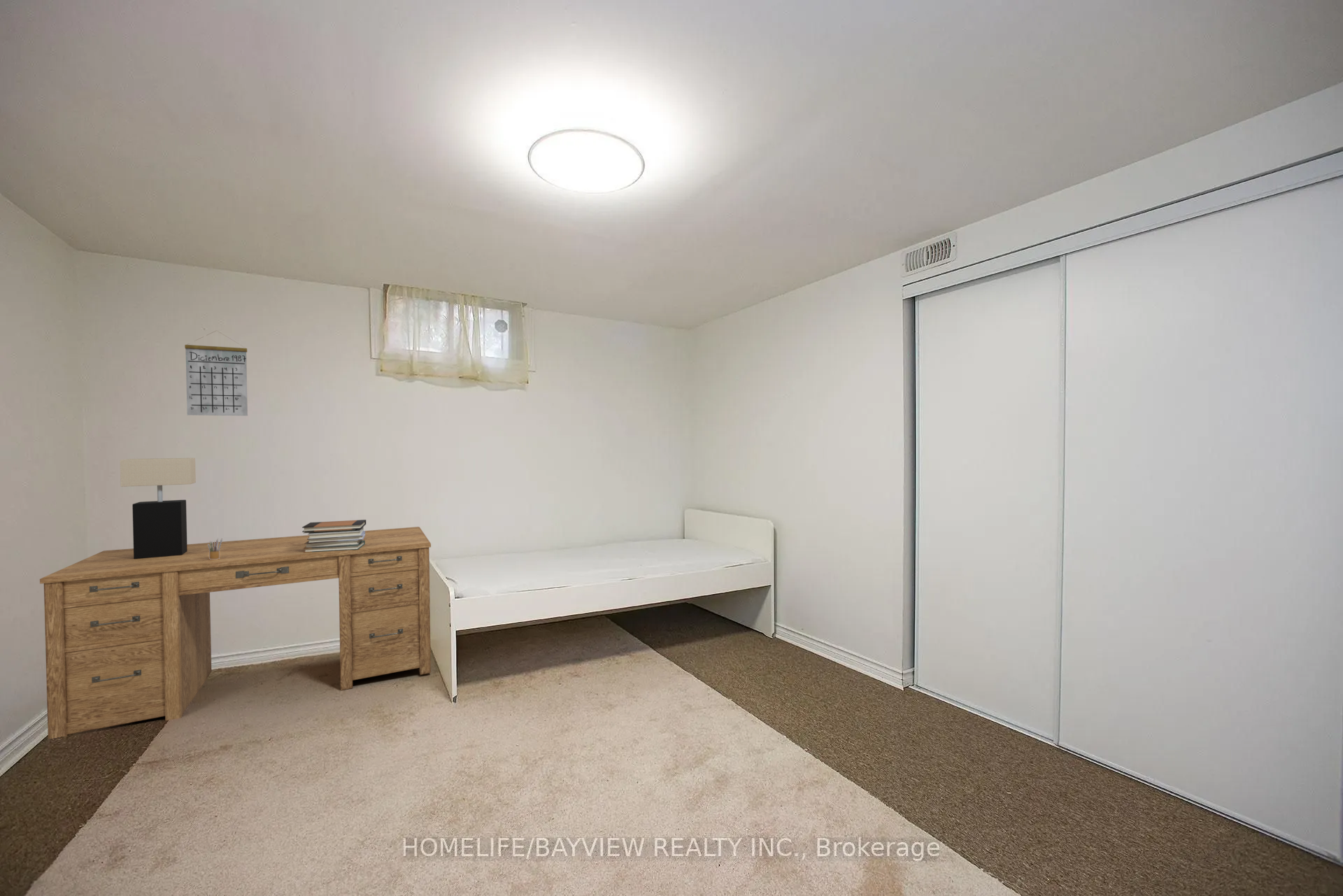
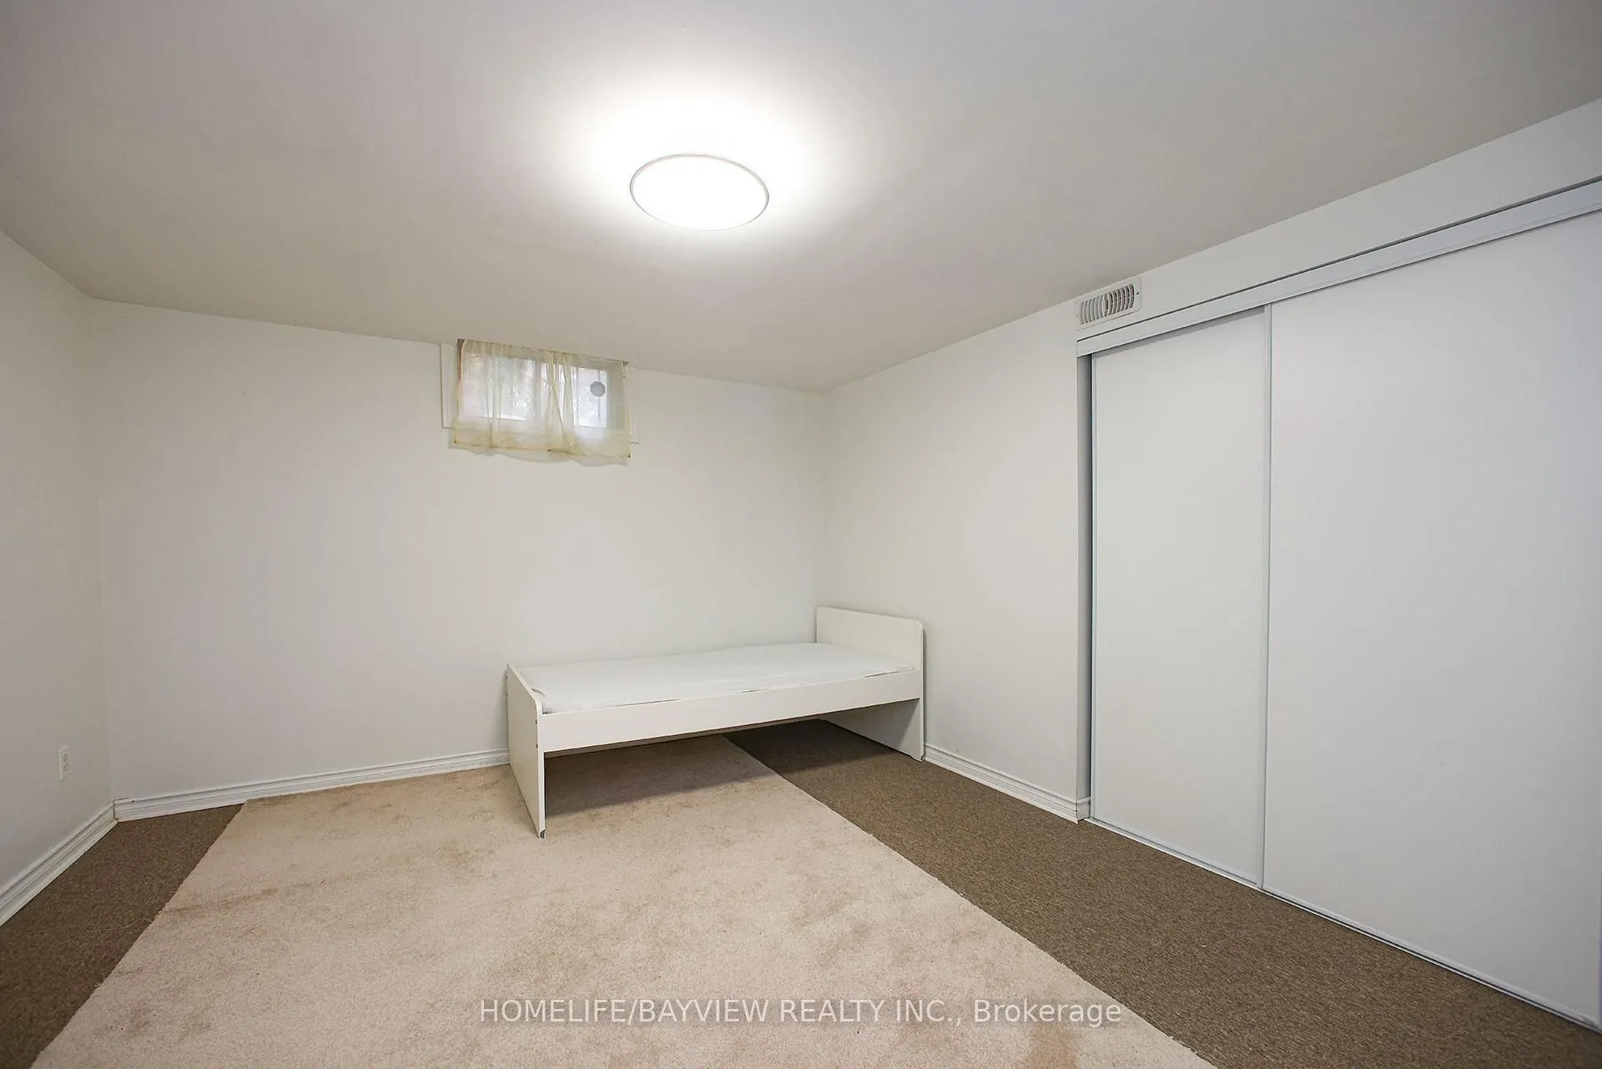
- desk (268, 585)
- calendar (217, 373)
- book stack (336, 535)
- table lamp (160, 506)
- pencil box (215, 548)
